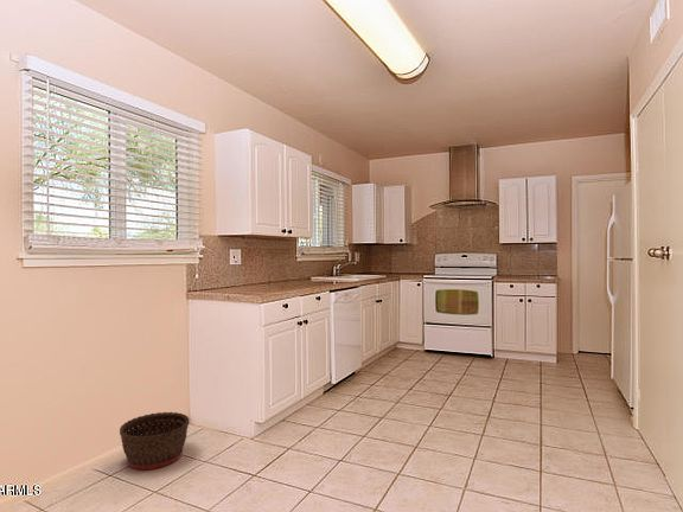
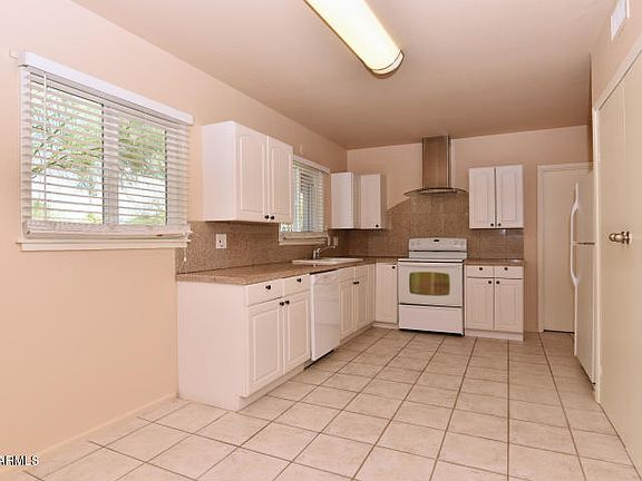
- basket (155, 440)
